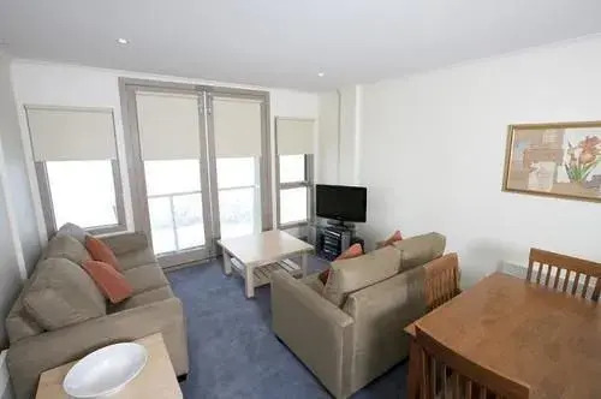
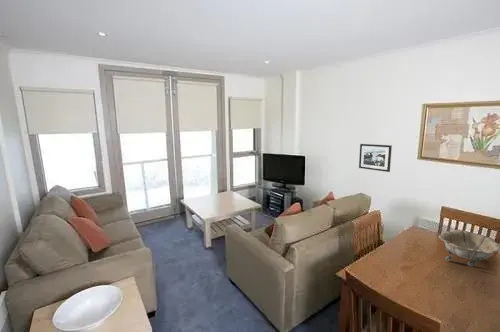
+ picture frame (374, 157)
+ decorative bowl (466, 248)
